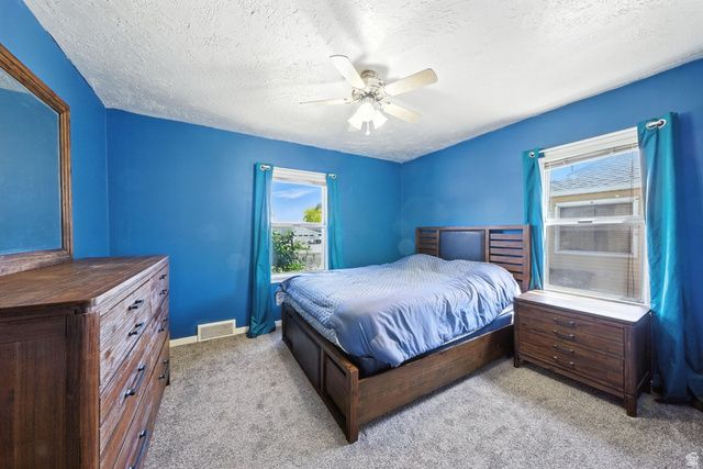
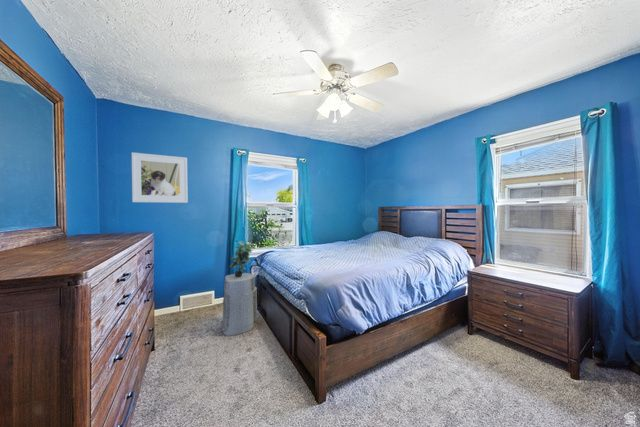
+ air purifier (239, 301)
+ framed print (161, 178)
+ potted plant (242, 258)
